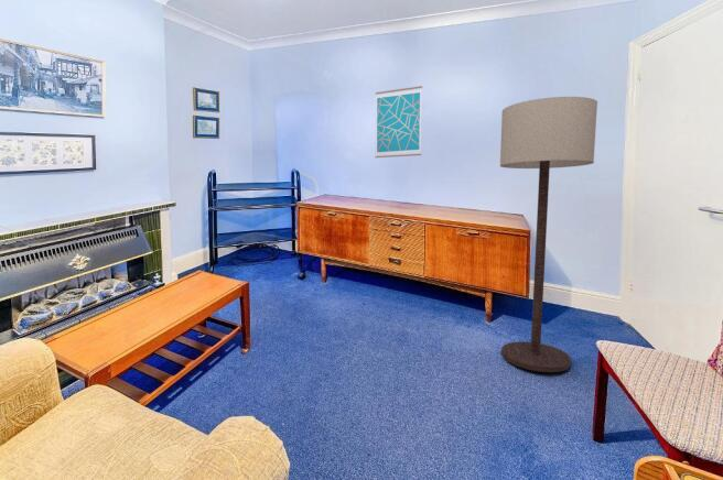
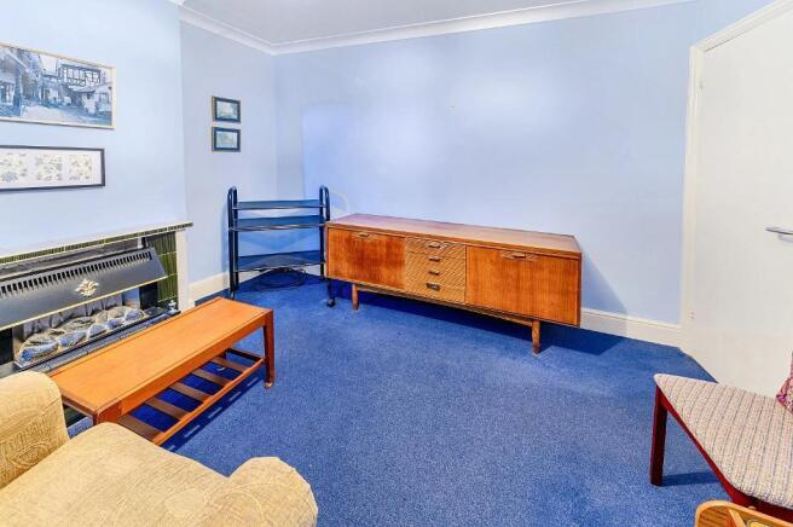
- floor lamp (540, 237)
- wall art (397, 123)
